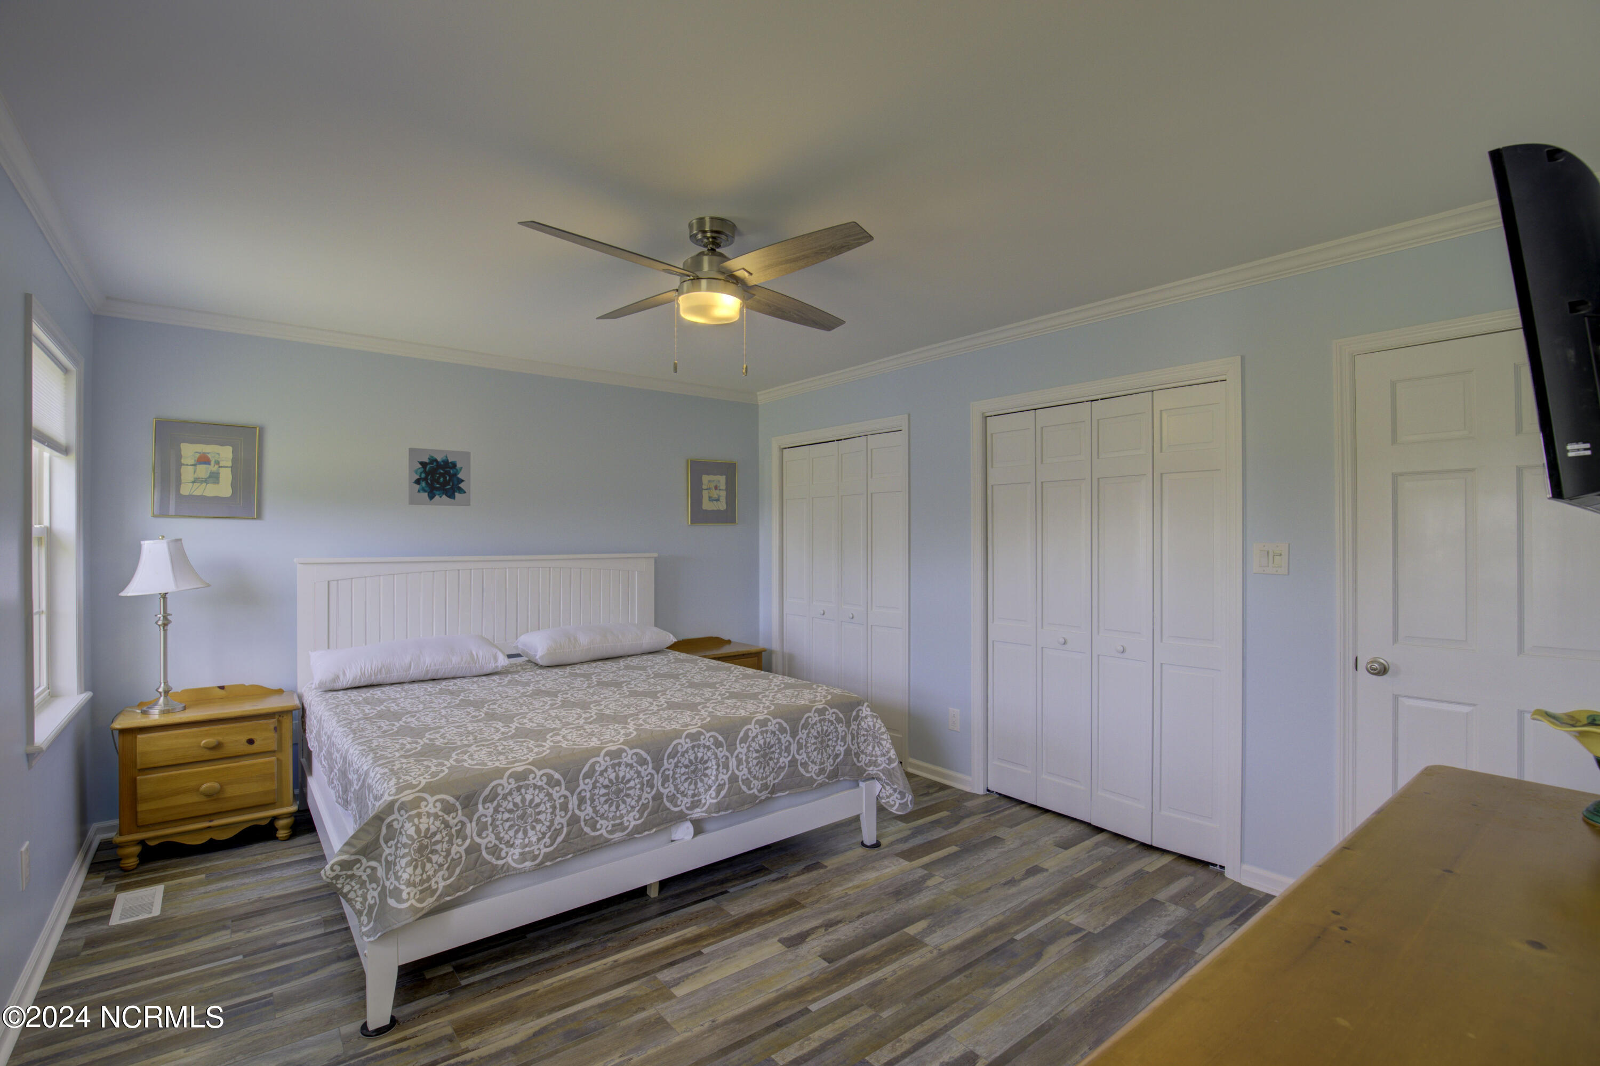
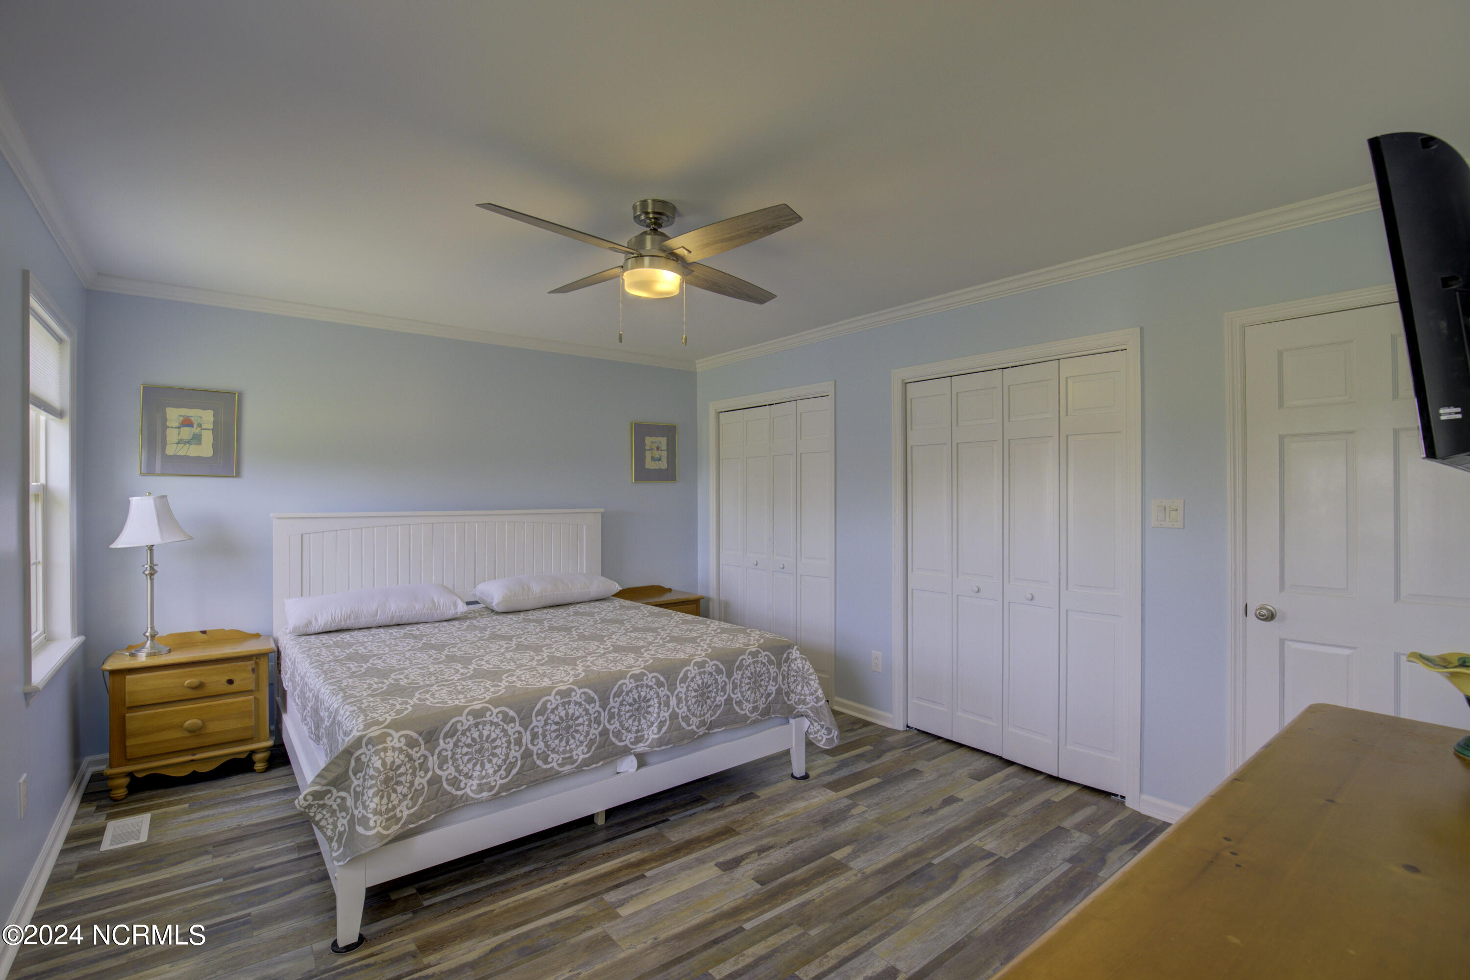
- wall art (440, 477)
